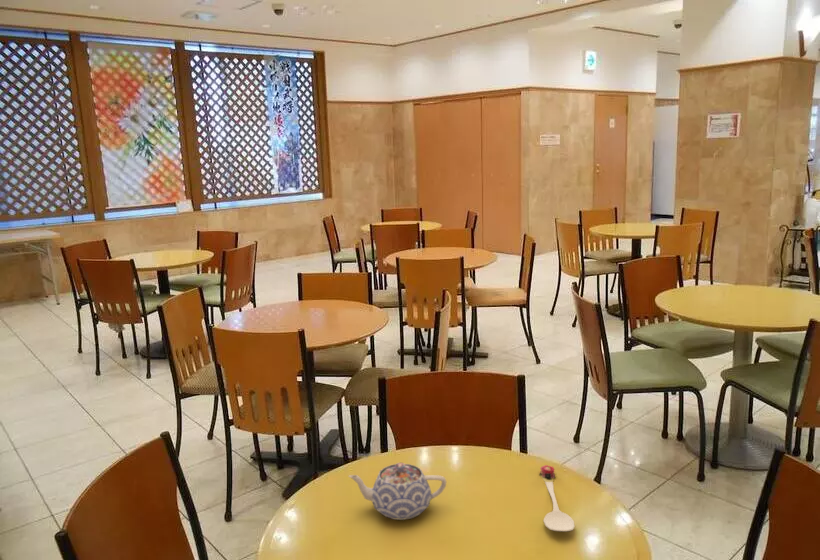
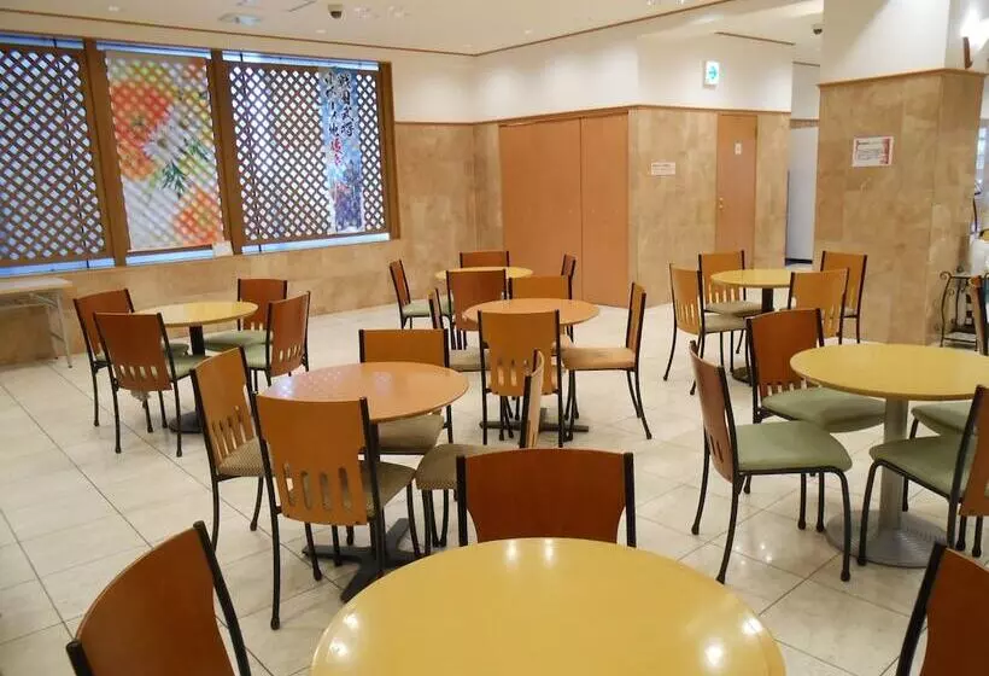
- teapot (397, 486)
- spoon (553, 497)
